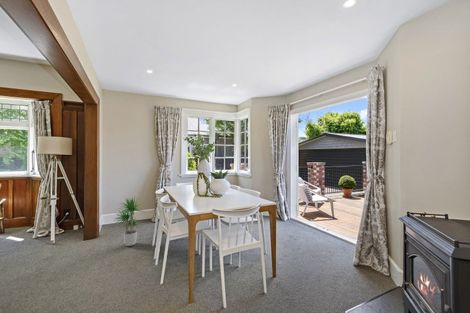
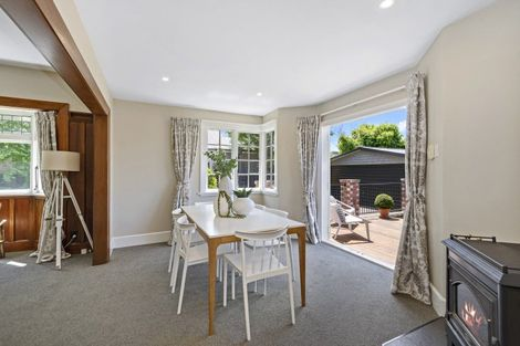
- potted plant (129, 220)
